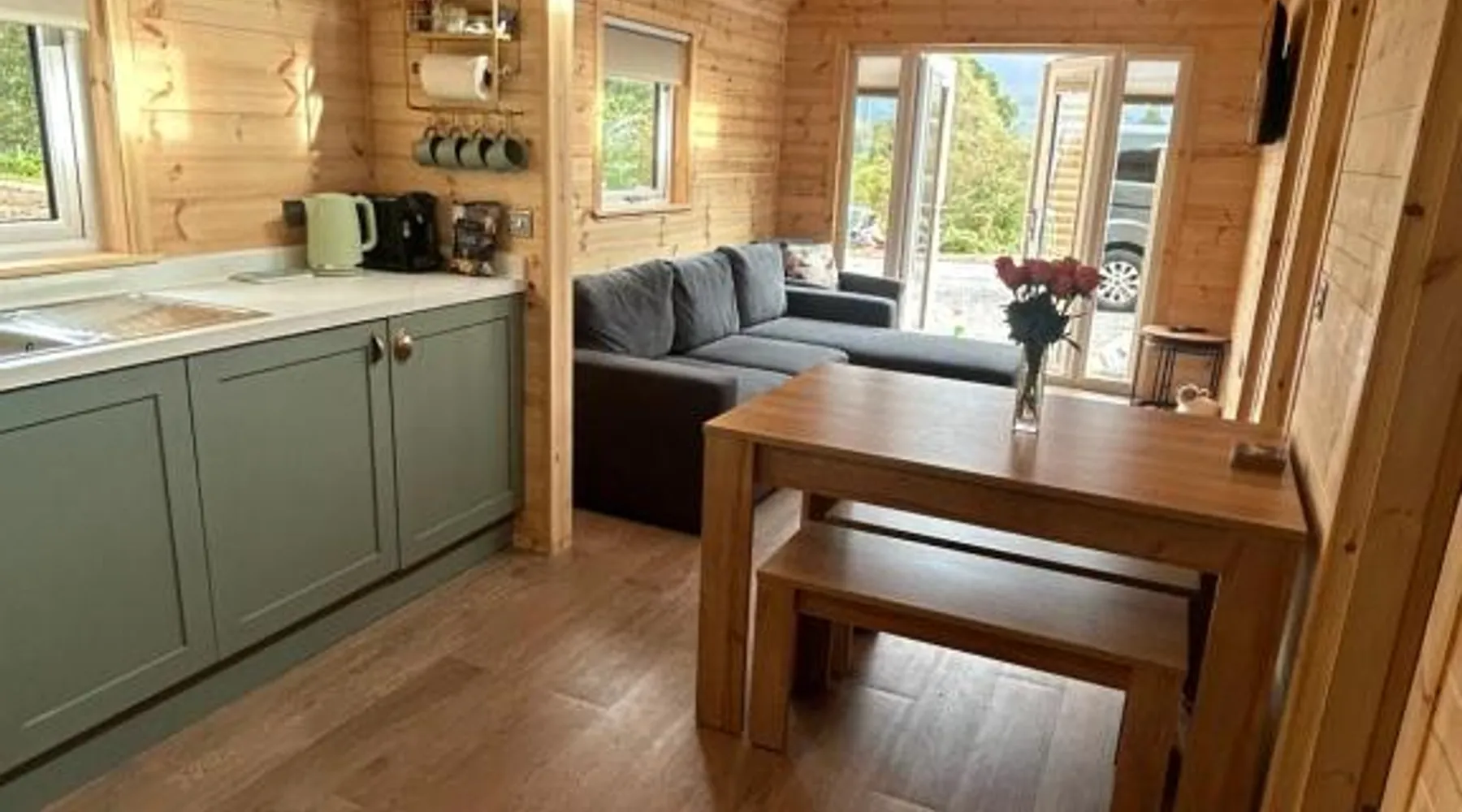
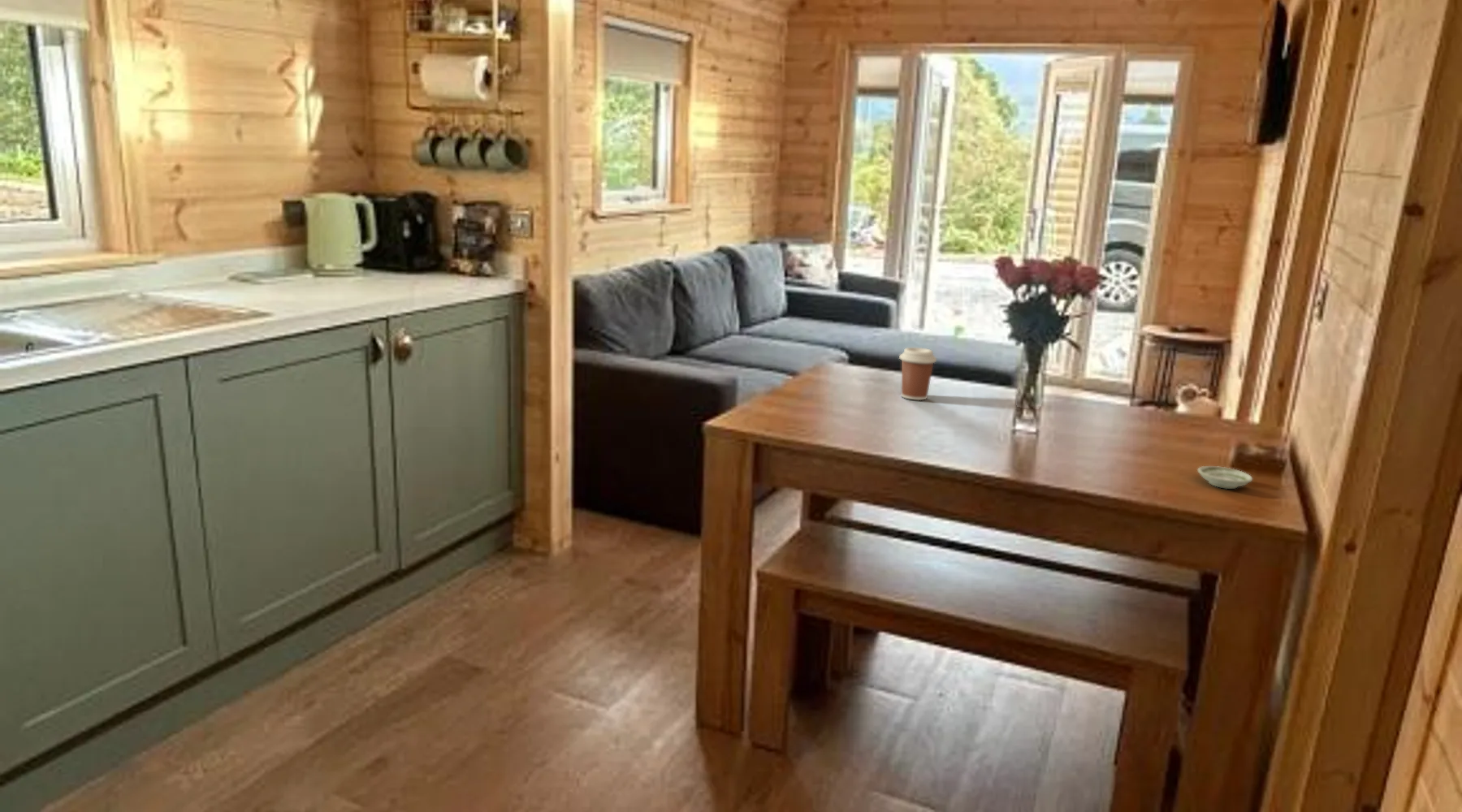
+ saucer (1224, 478)
+ coffee cup (916, 374)
